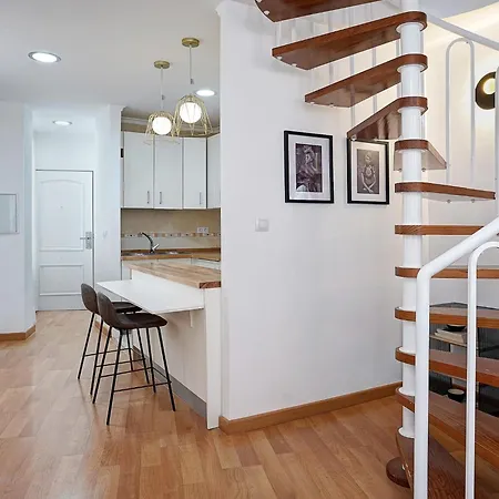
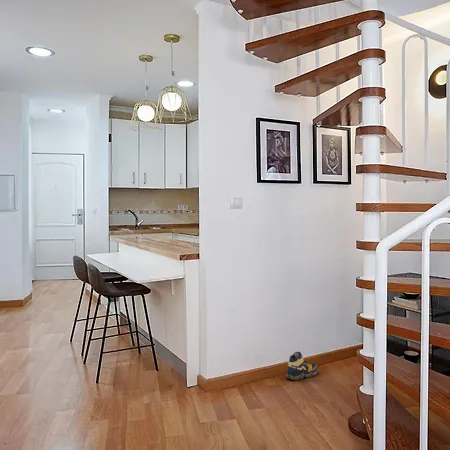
+ shoe (302, 363)
